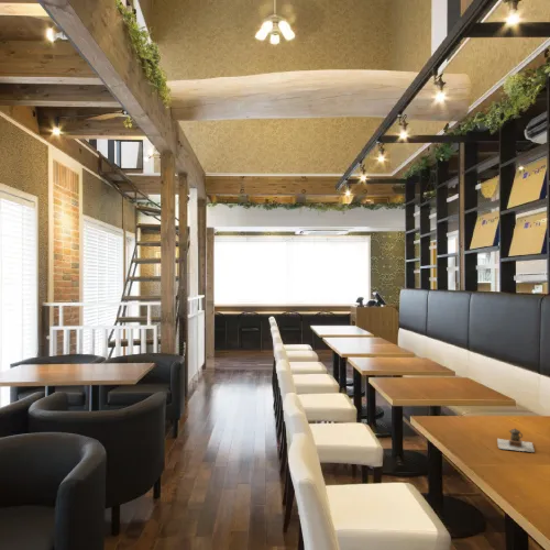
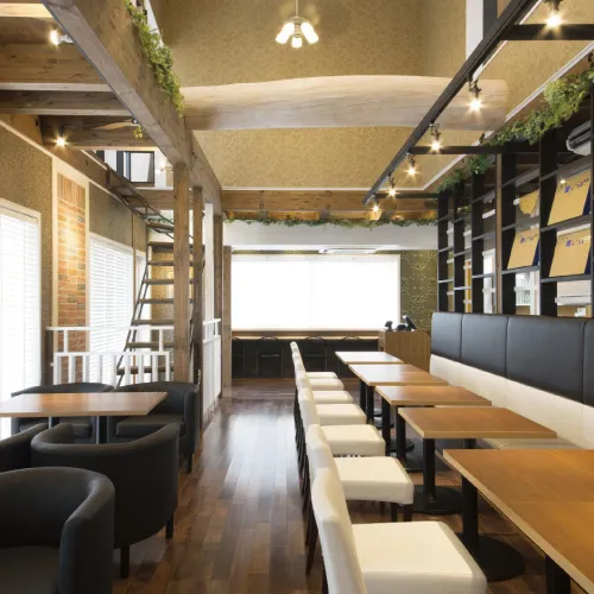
- teapot (515, 437)
